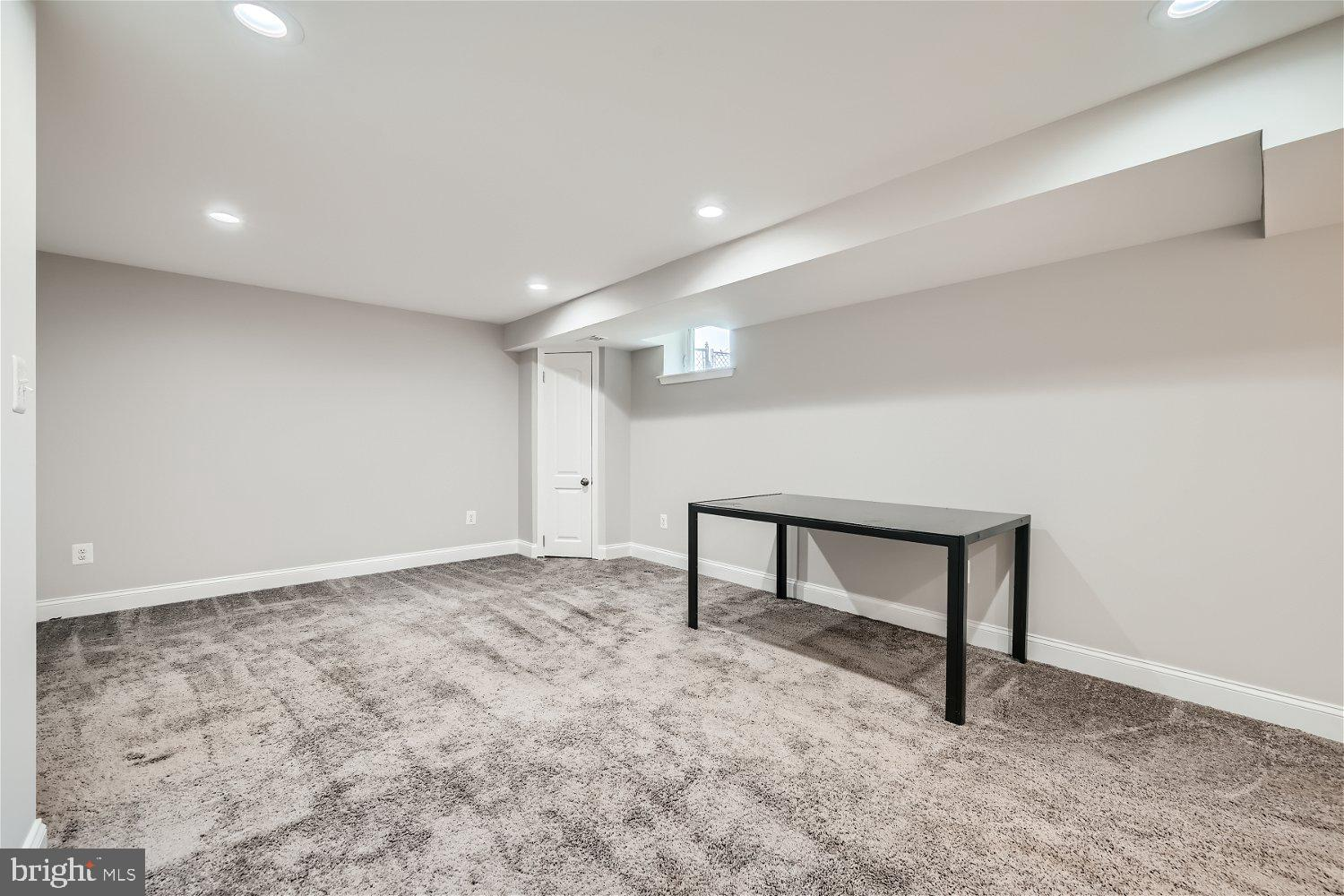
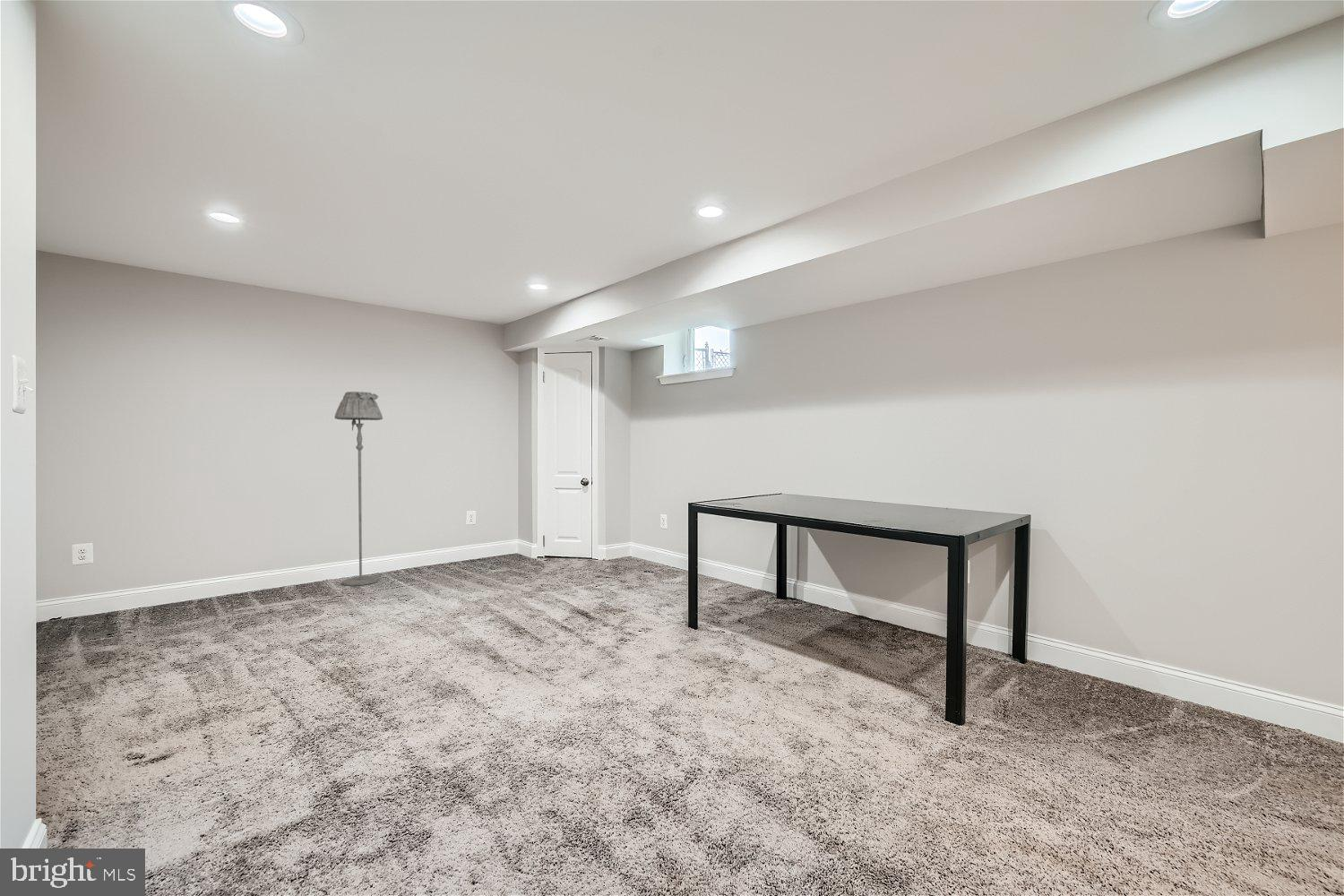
+ floor lamp (359, 487)
